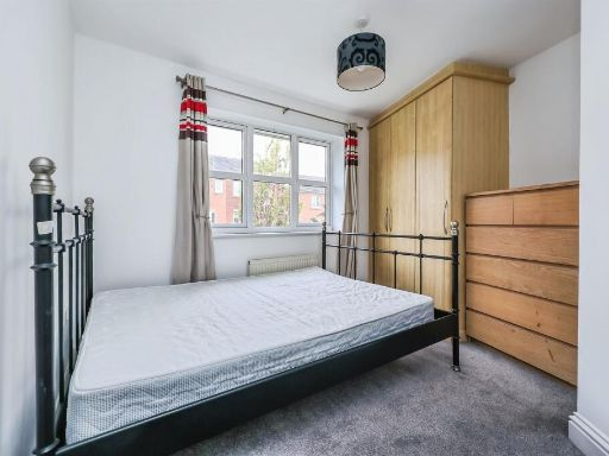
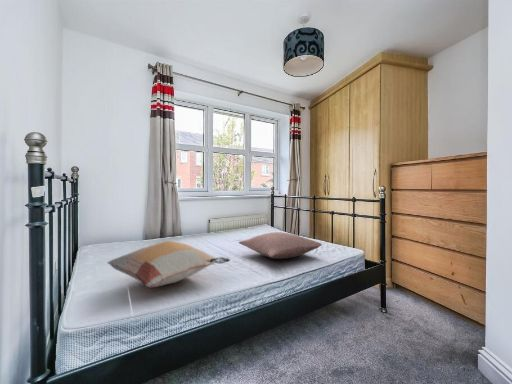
+ pillow (278, 244)
+ decorative pillow (170, 261)
